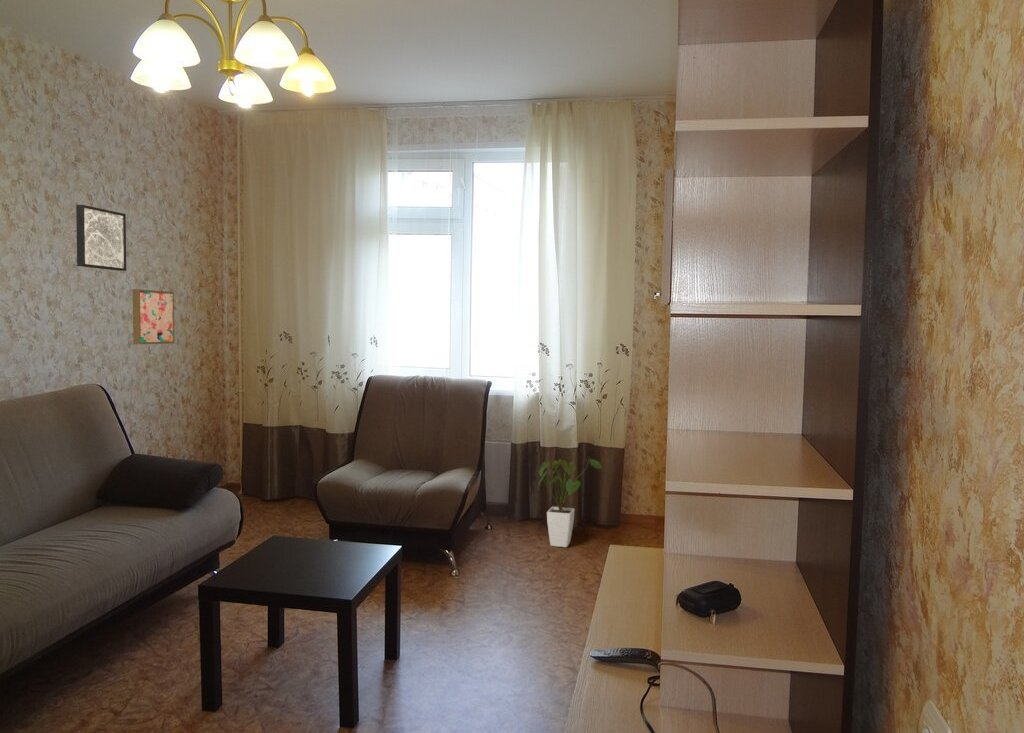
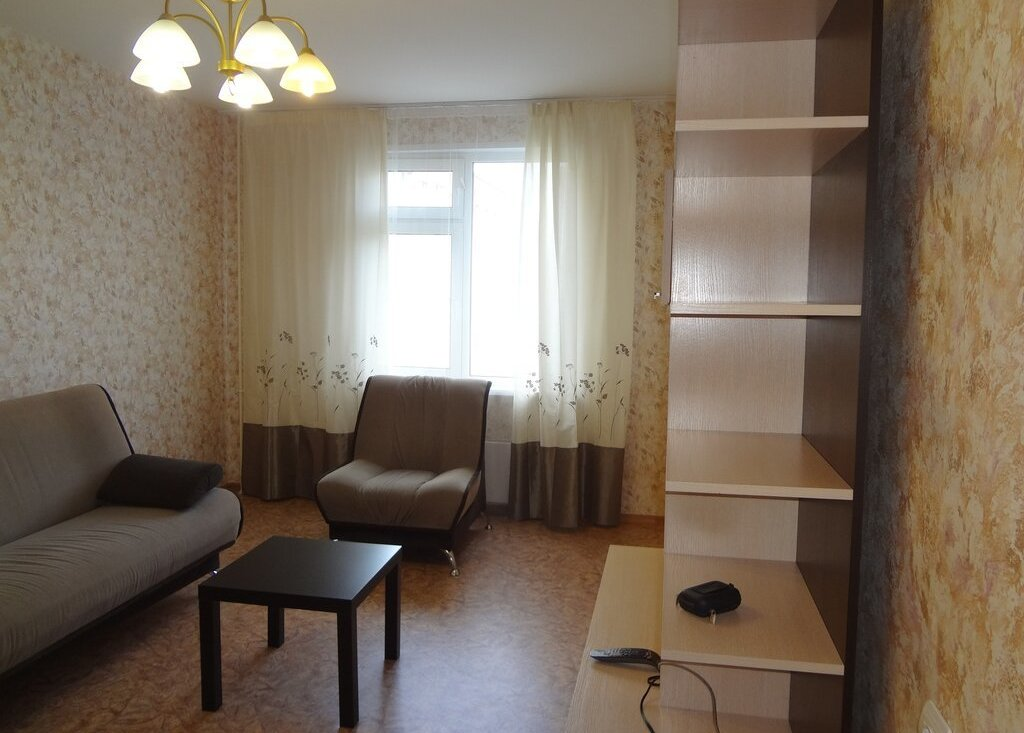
- house plant (565, 501)
- wall art (154, 317)
- wall art (102, 239)
